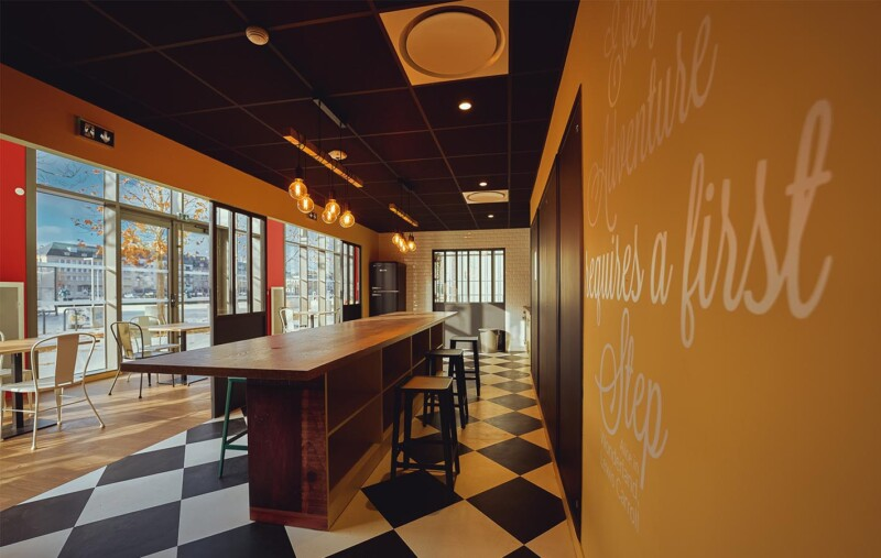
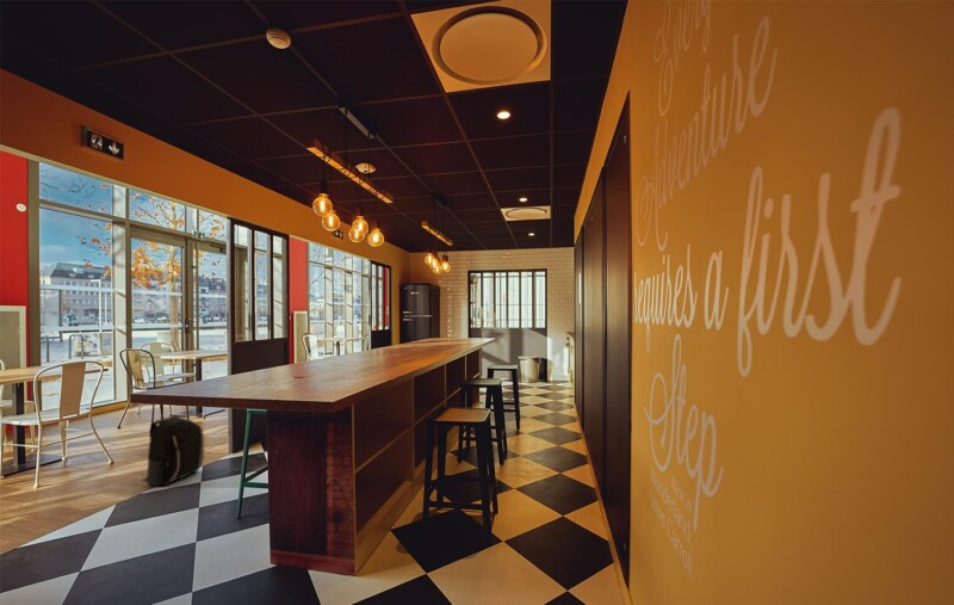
+ backpack (171, 447)
